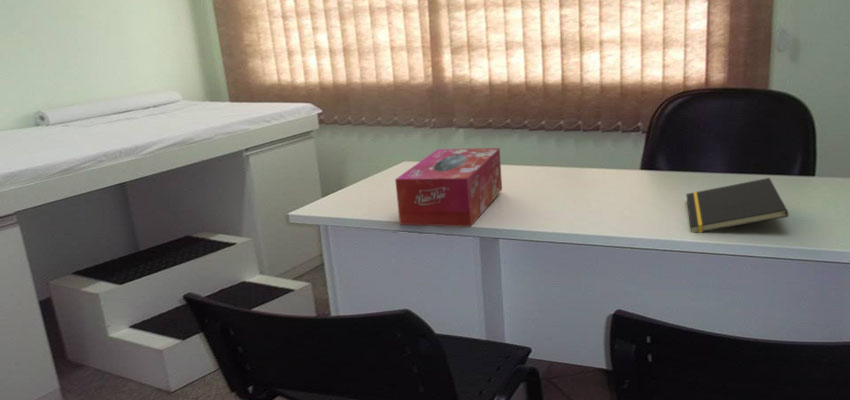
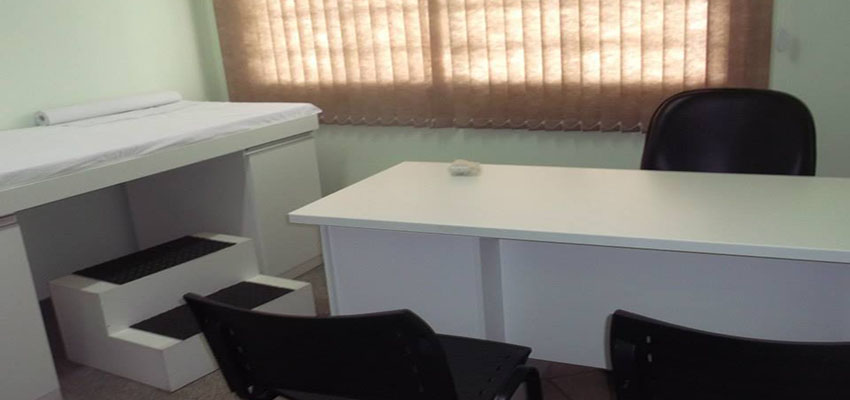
- notepad (732, 204)
- tissue box (452, 184)
